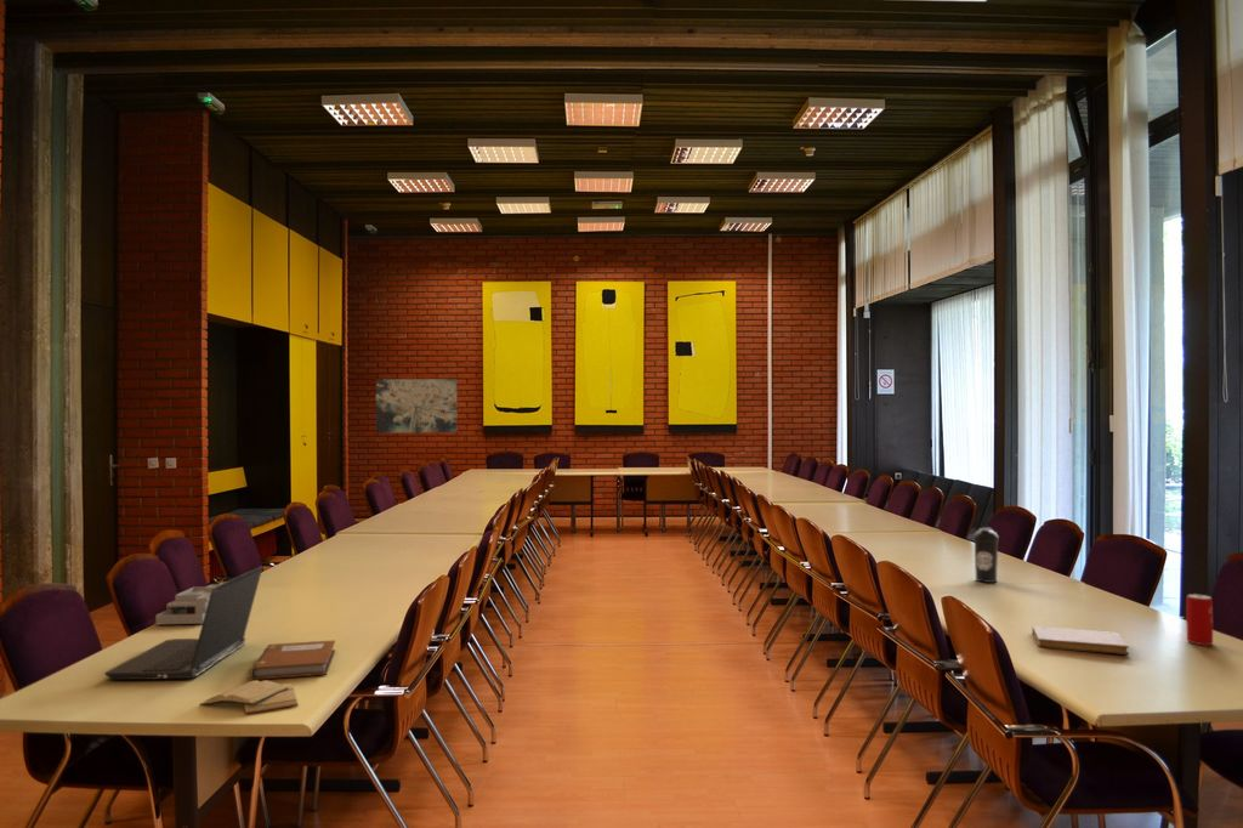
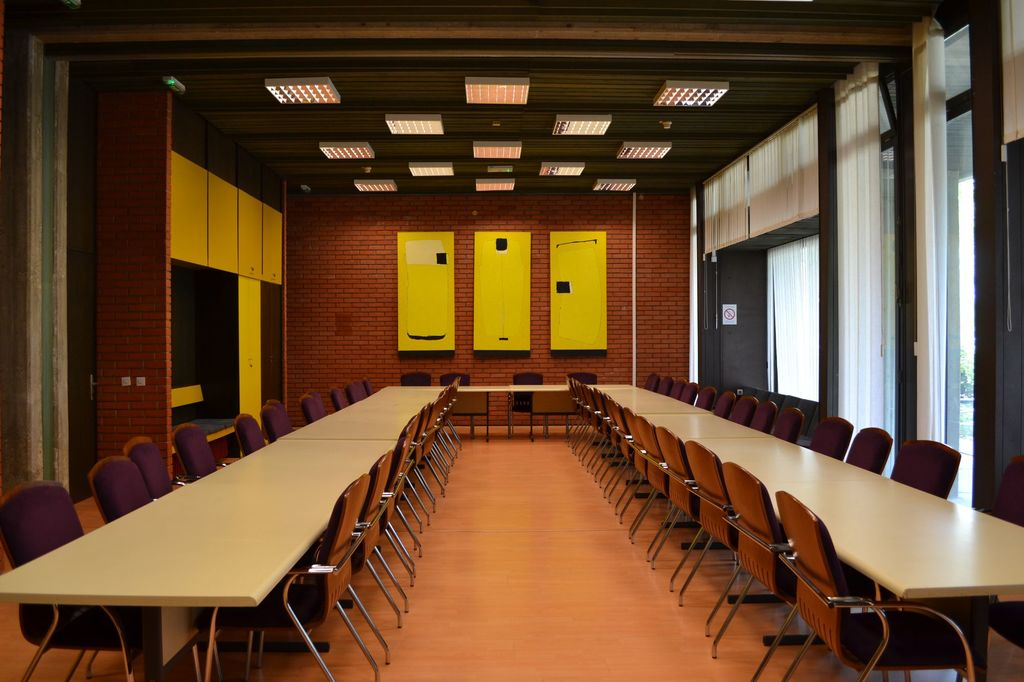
- notebook (1078, 639)
- diary (251, 693)
- desk organizer (208, 597)
- notebook (295, 658)
- beverage can (1199, 619)
- water bottle (986, 554)
- wall art (416, 406)
- laptop computer (203, 620)
